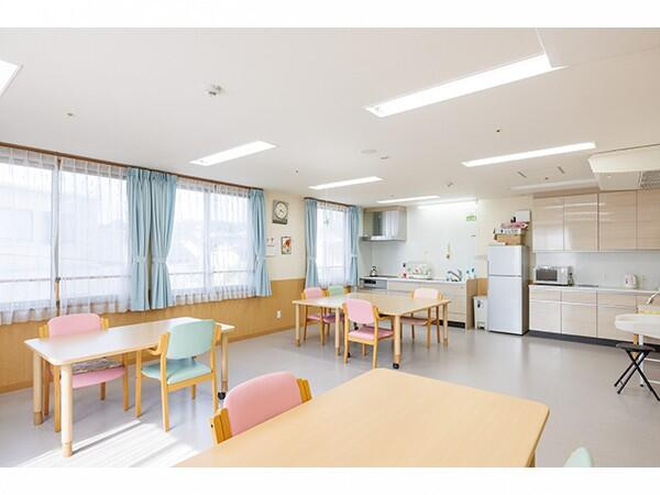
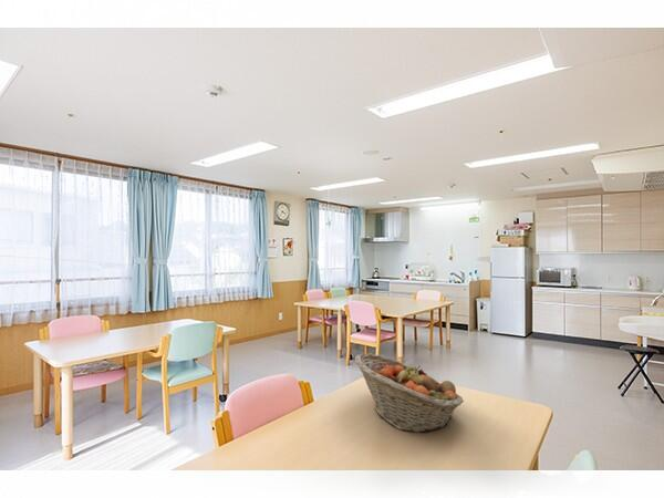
+ fruit basket (405, 386)
